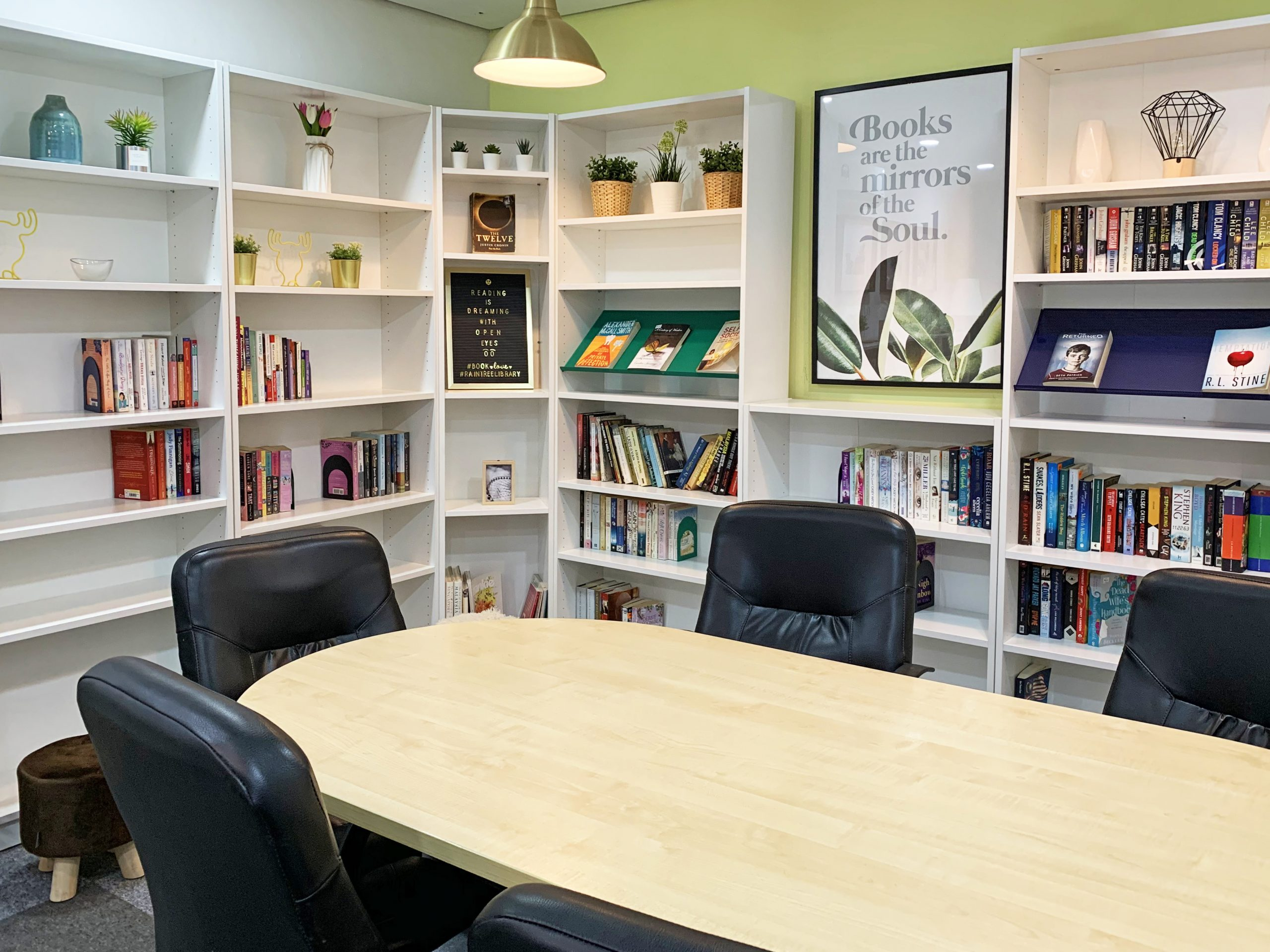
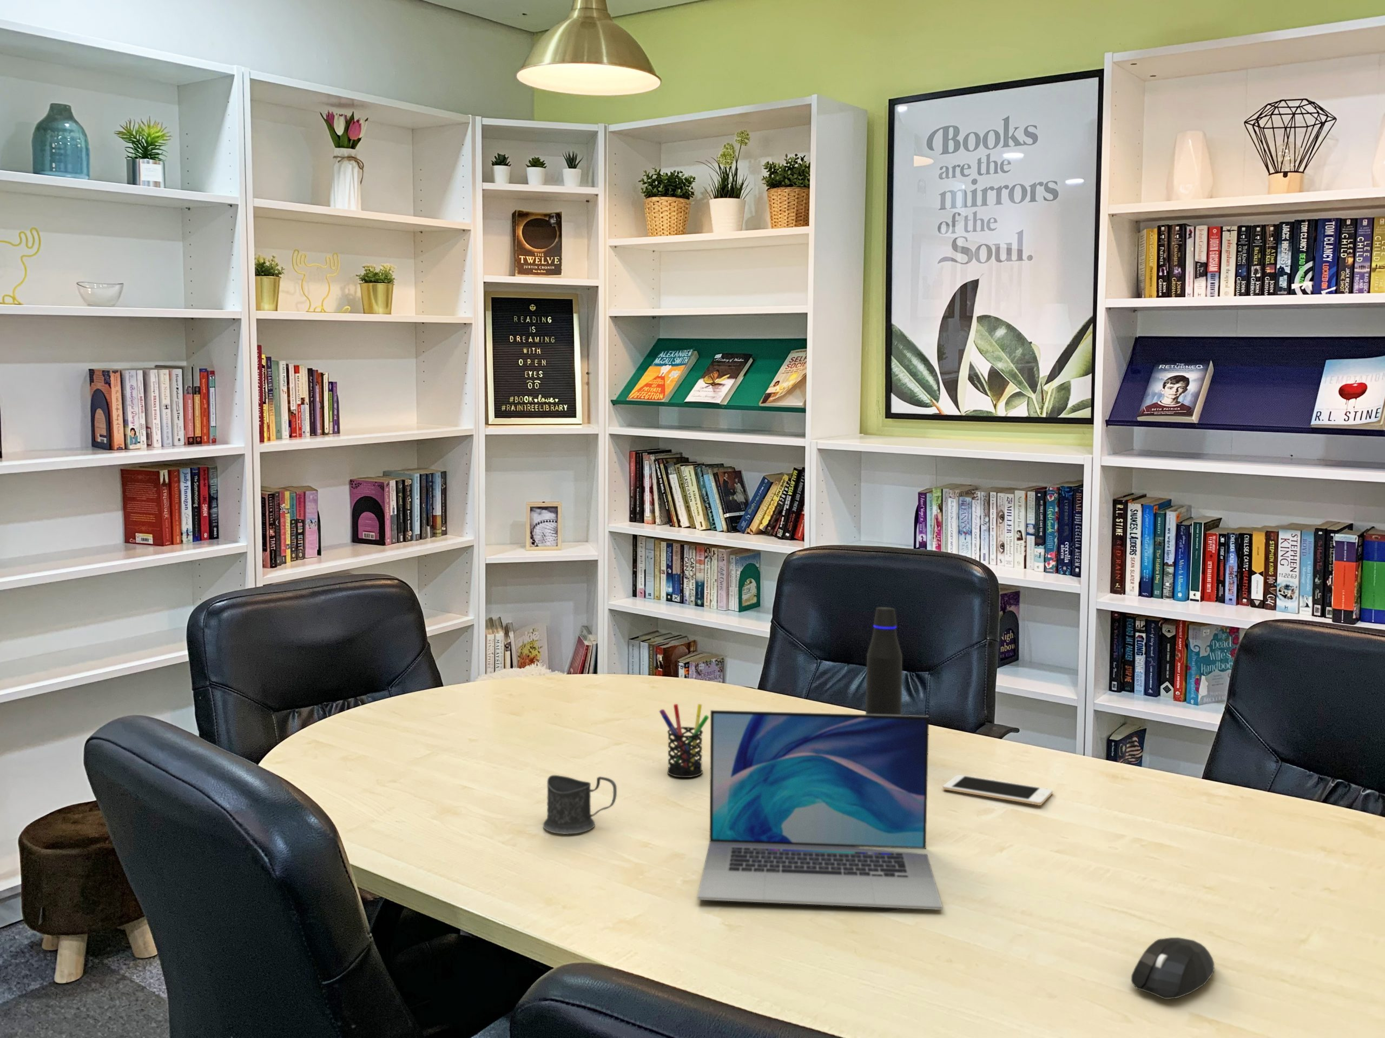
+ mouse (1177, 961)
+ water bottle (884, 680)
+ laptop (819, 802)
+ pen holder (687, 737)
+ mug (580, 800)
+ cell phone (997, 789)
